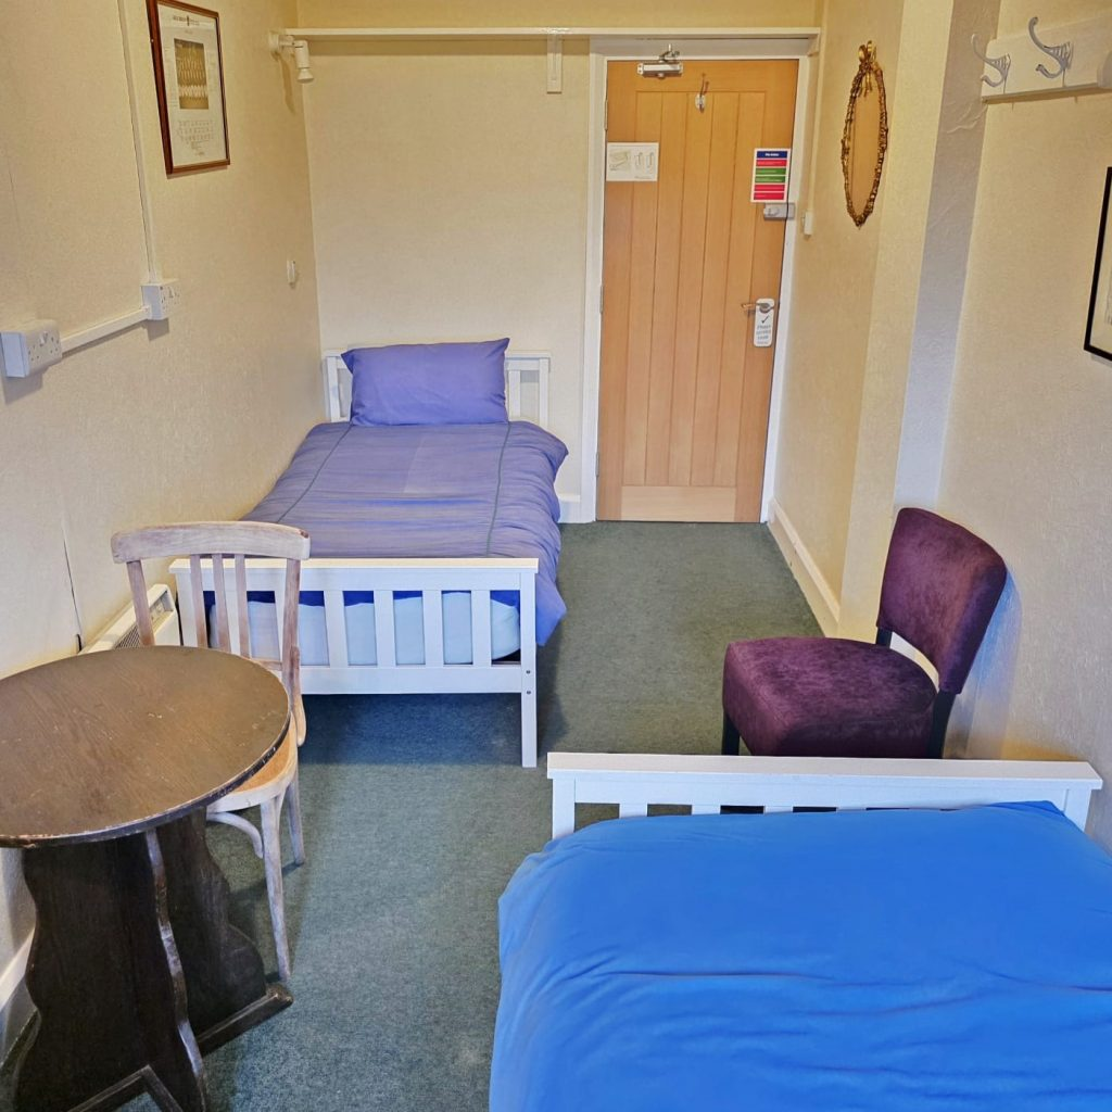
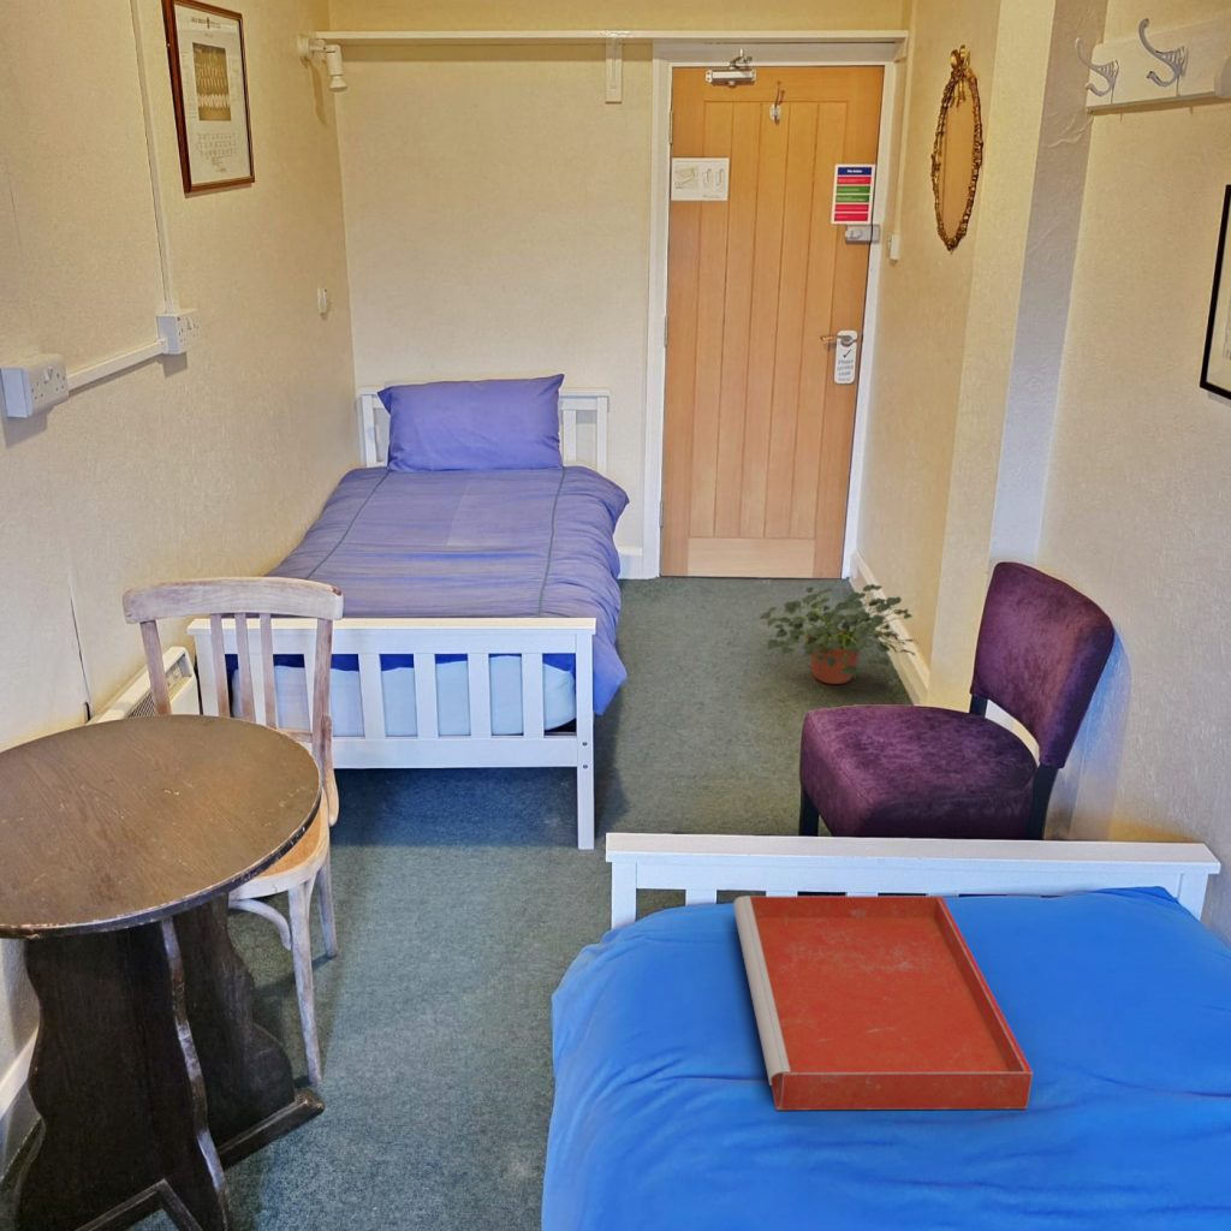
+ potted plant (842, 642)
+ tray (864, 991)
